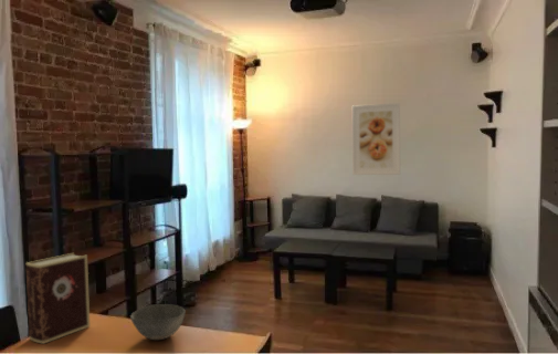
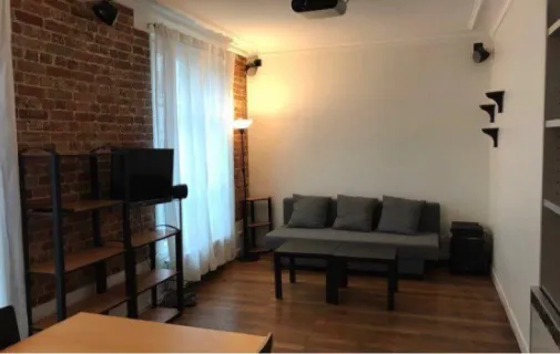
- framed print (376, 139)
- book (59, 295)
- bowl (159, 324)
